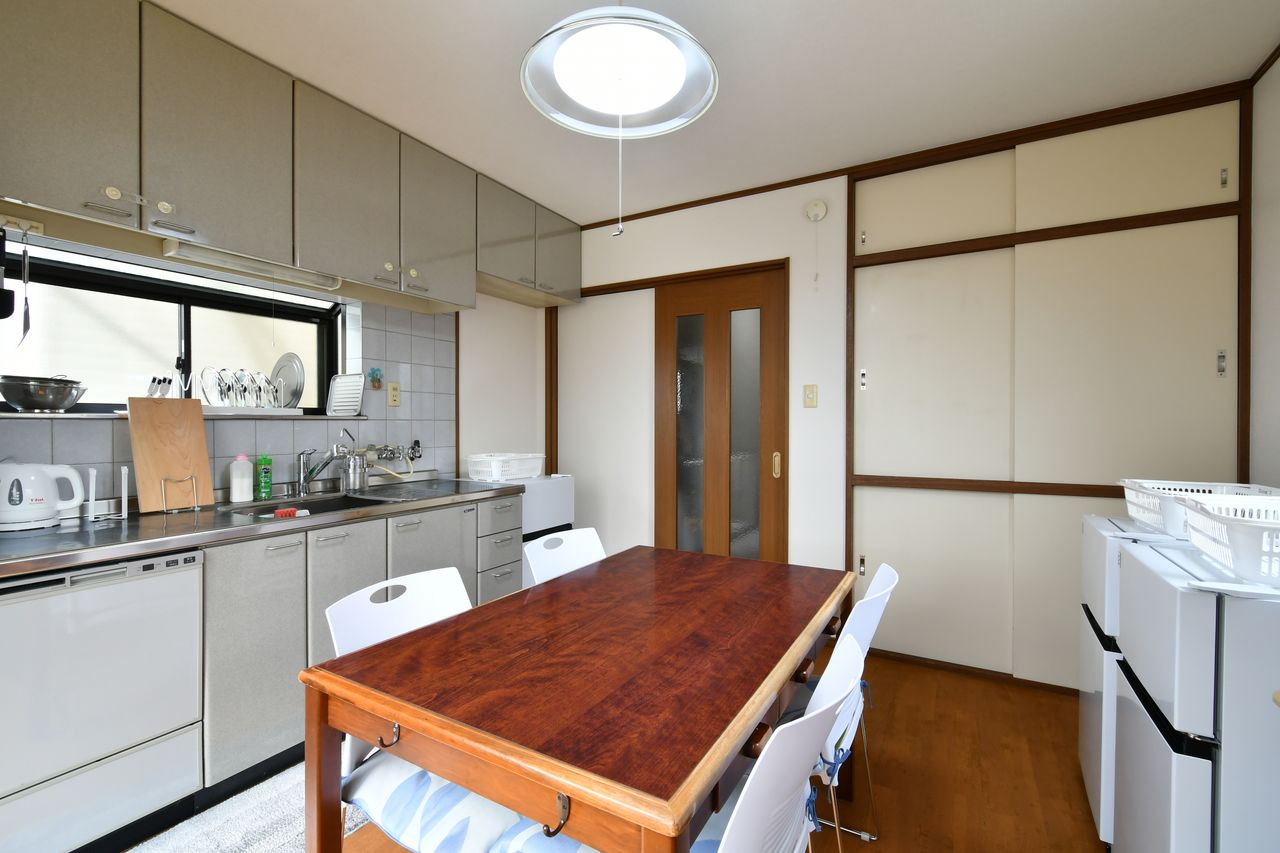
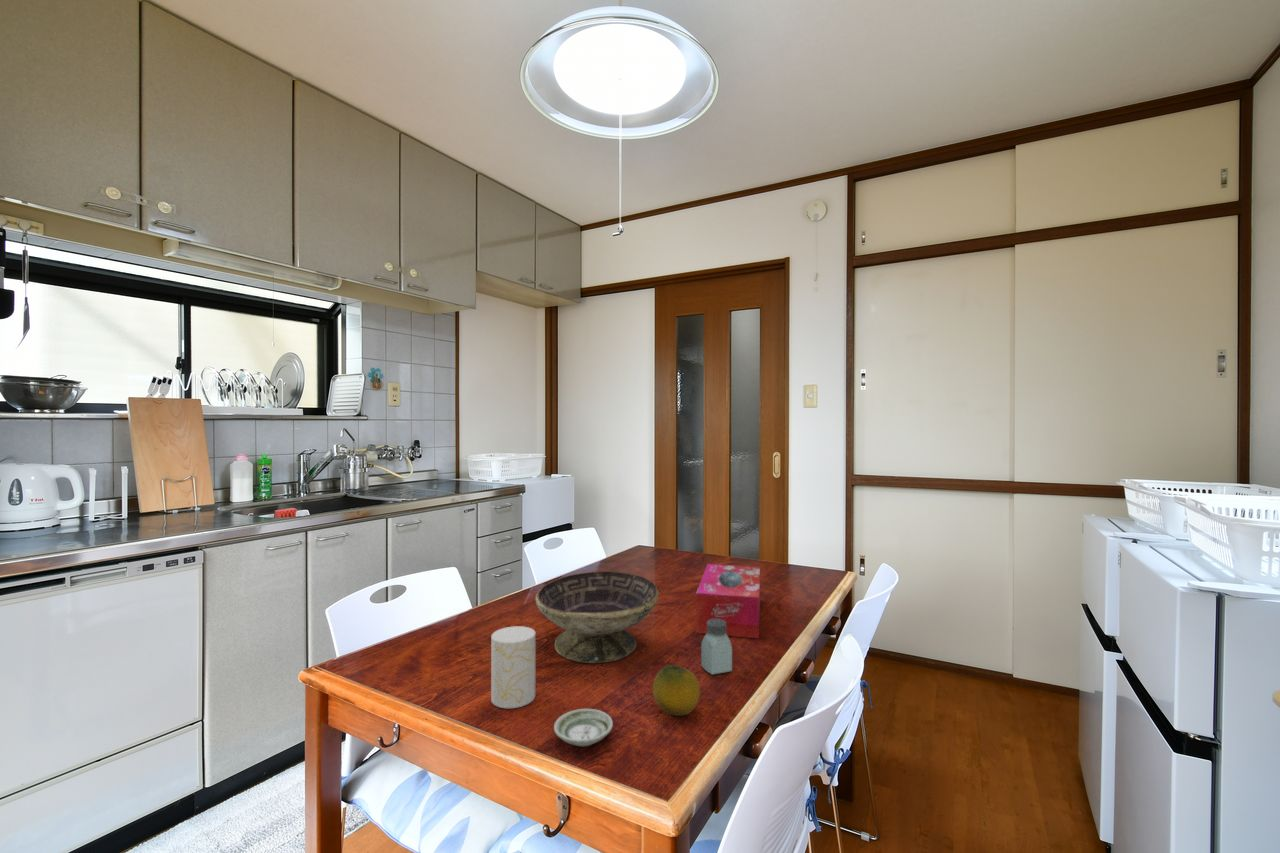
+ saltshaker (716, 645)
+ tissue box (730, 597)
+ decorative bowl (597, 617)
+ cup (513, 665)
+ fruit (676, 689)
+ saucer (583, 730)
